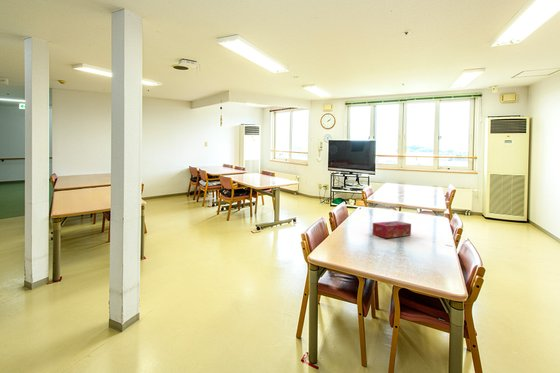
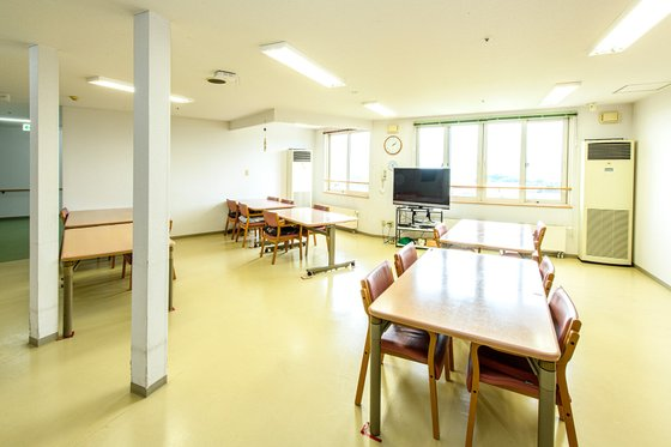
- tissue box (391, 229)
